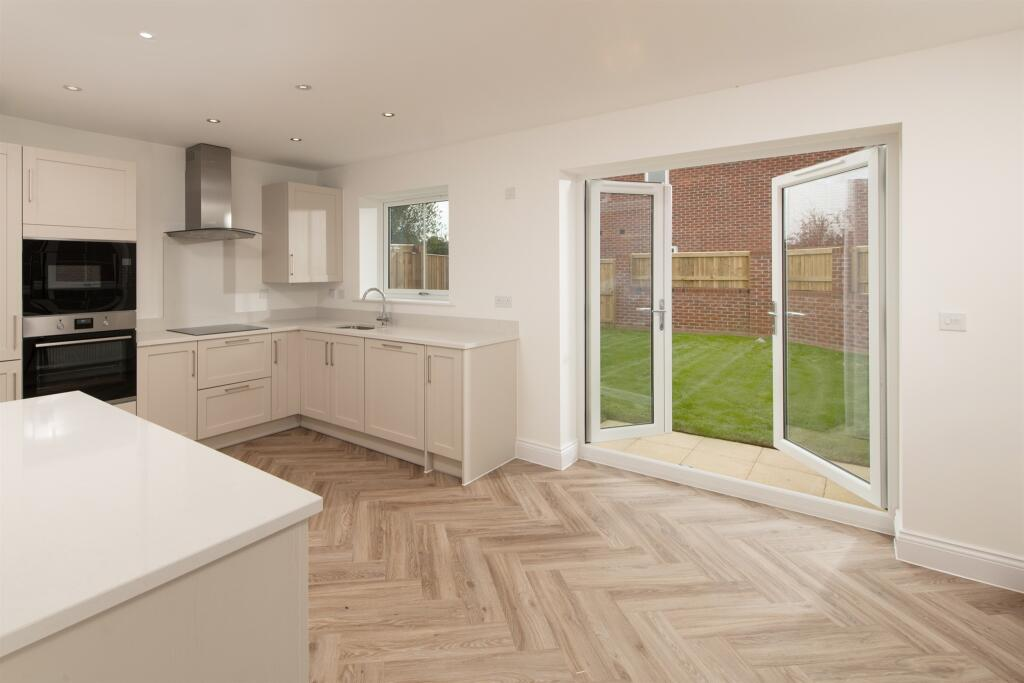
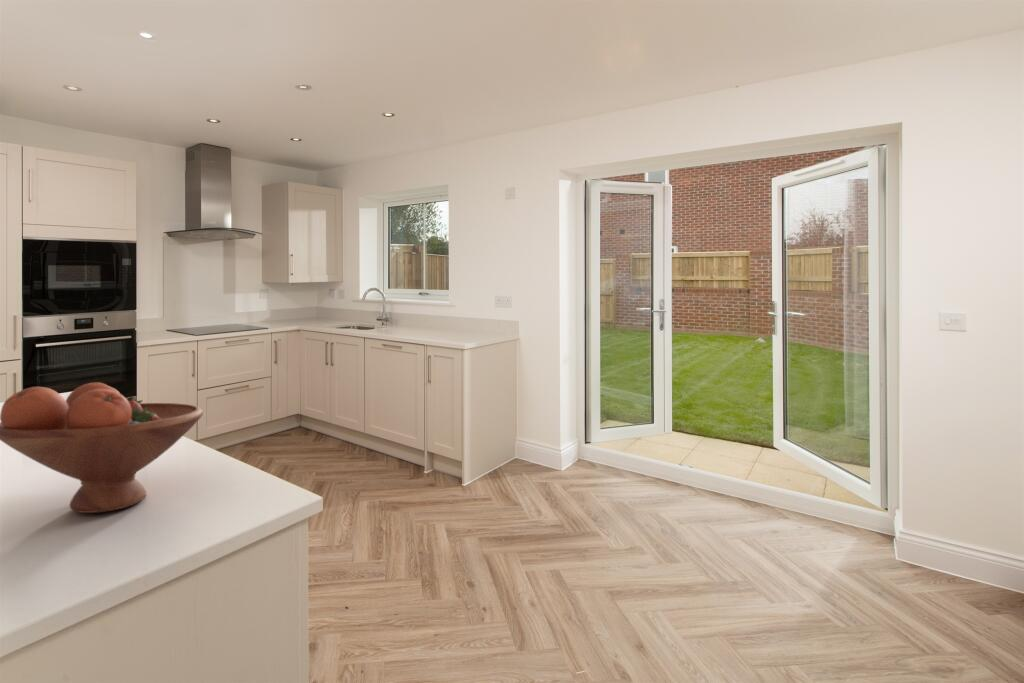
+ fruit bowl (107, 443)
